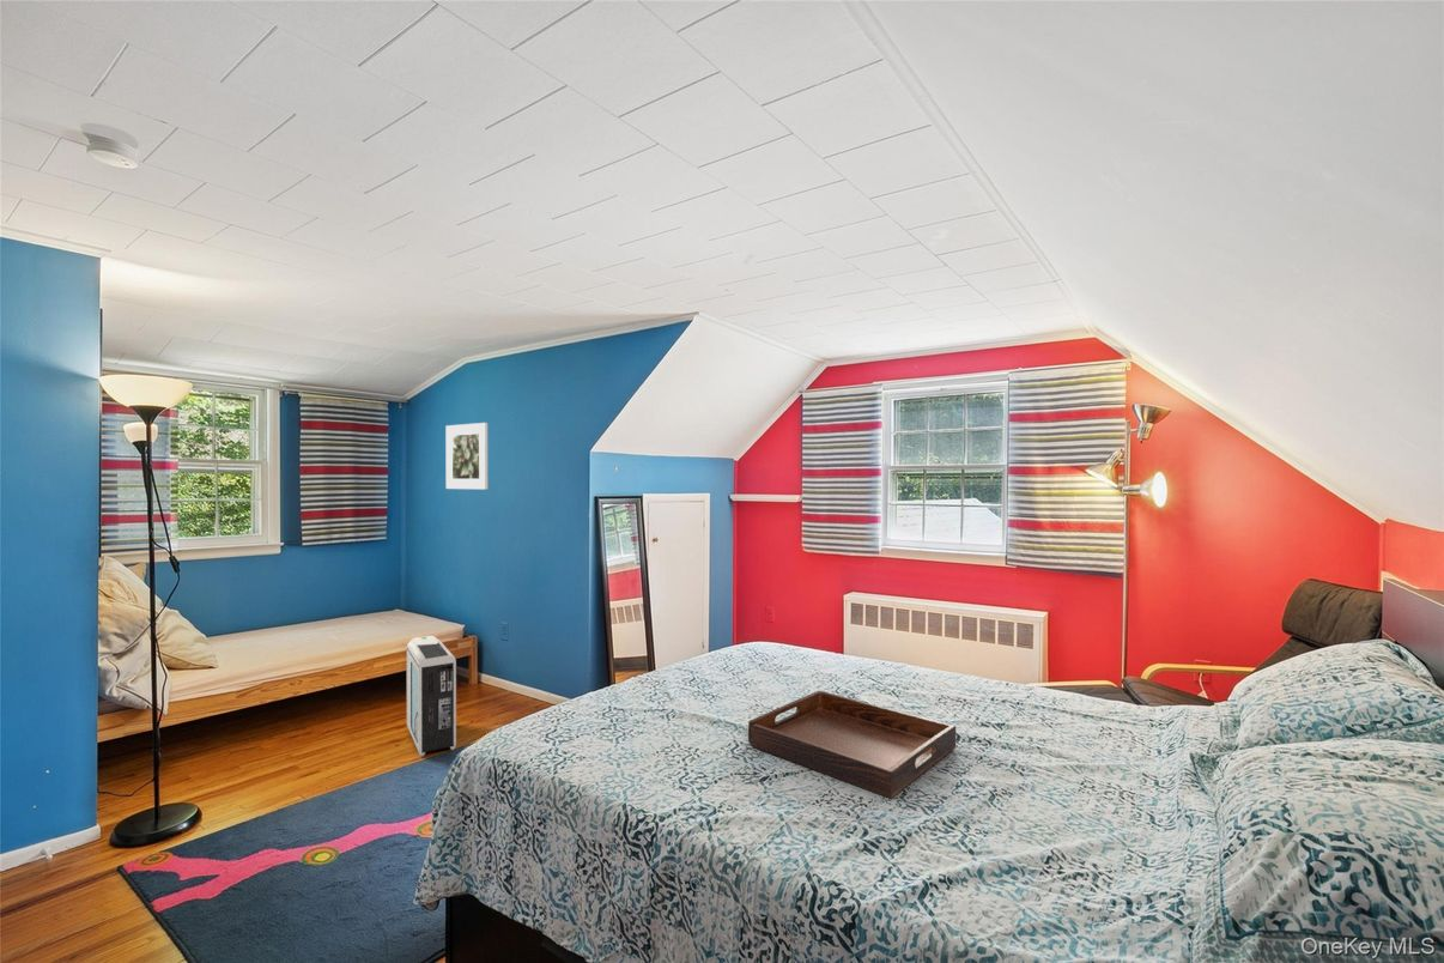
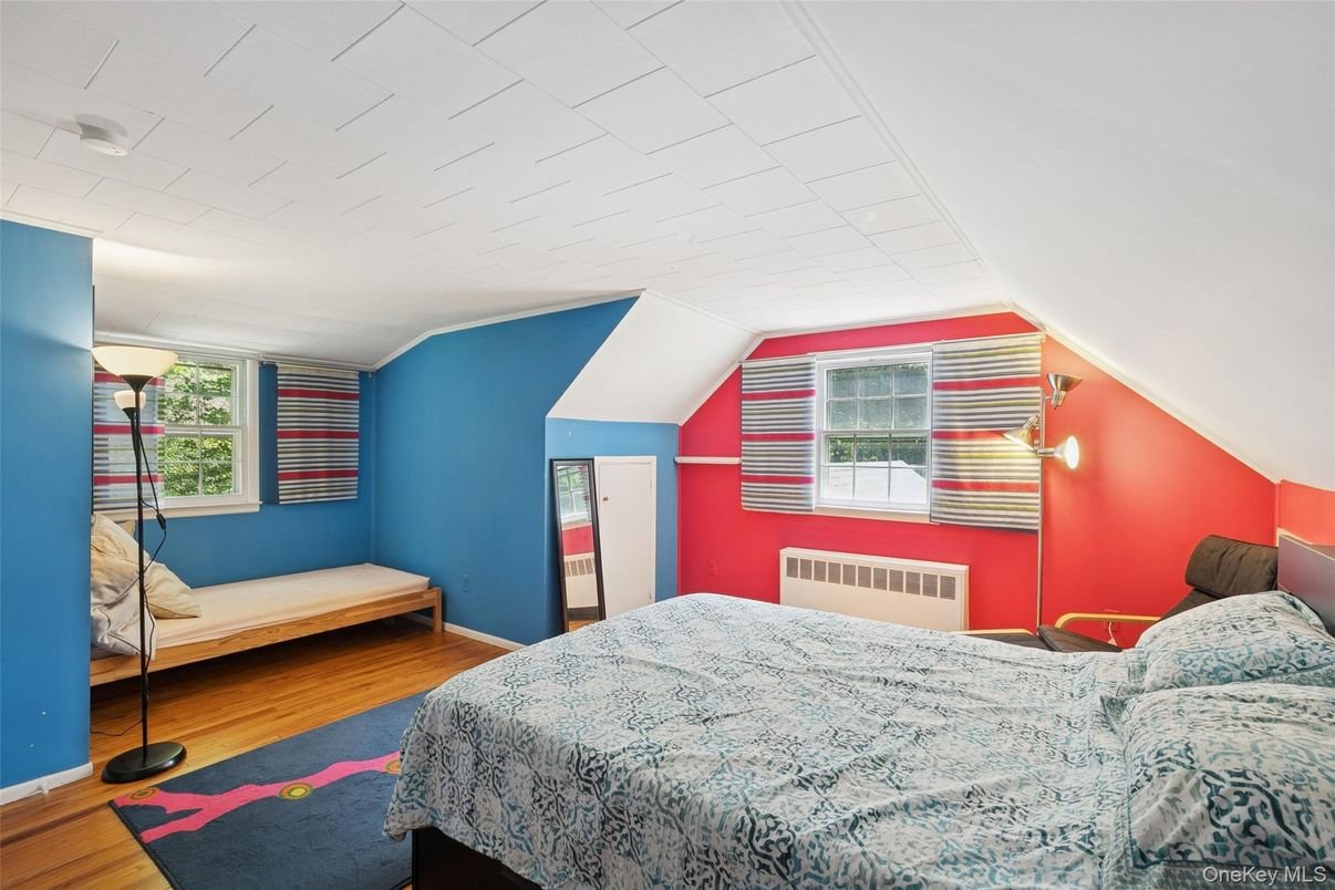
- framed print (466, 456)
- air purifier (430, 691)
- serving tray (849, 734)
